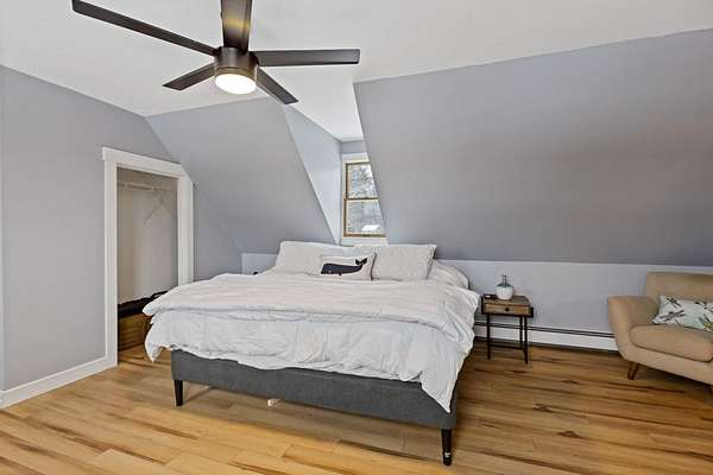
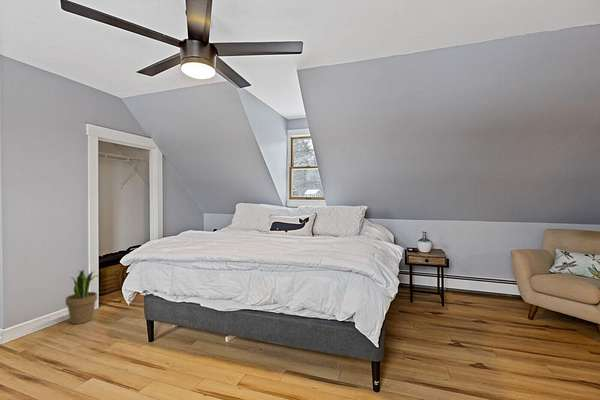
+ potted plant (84, 294)
